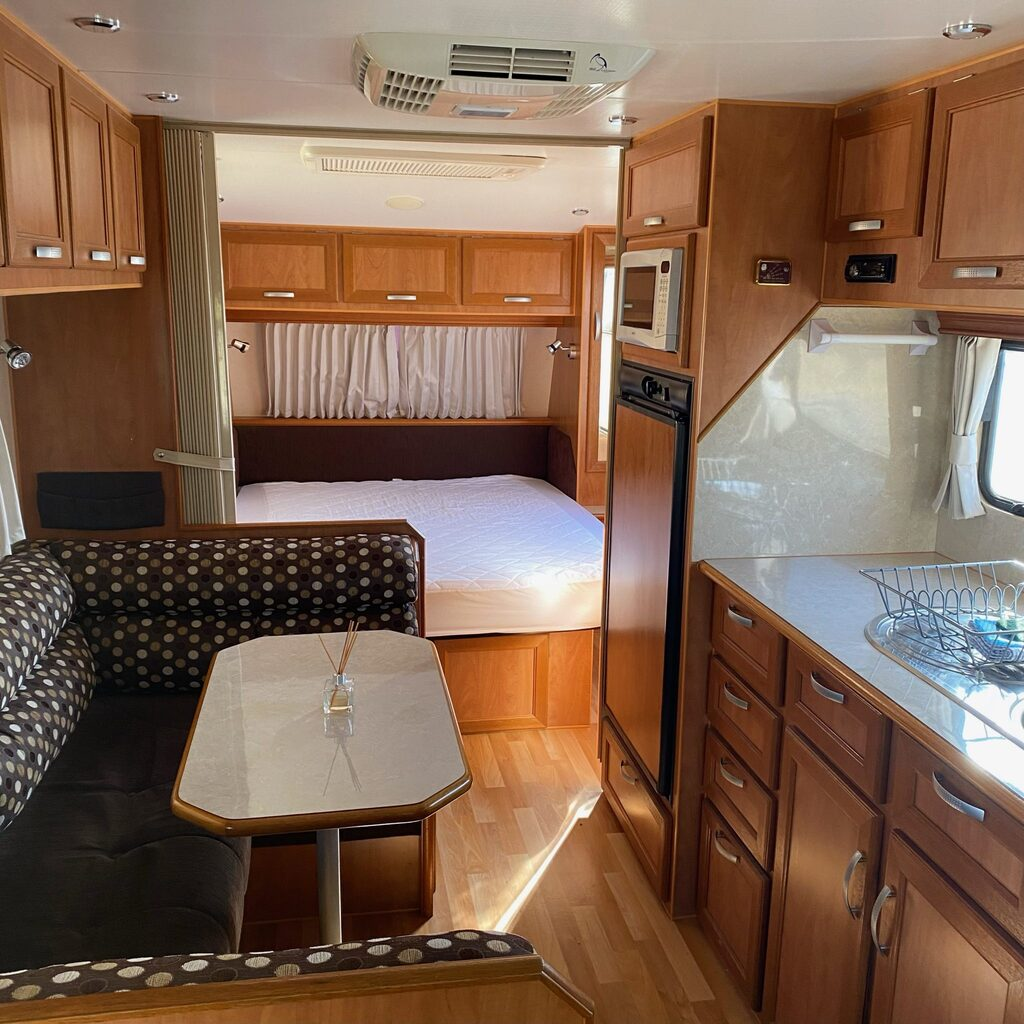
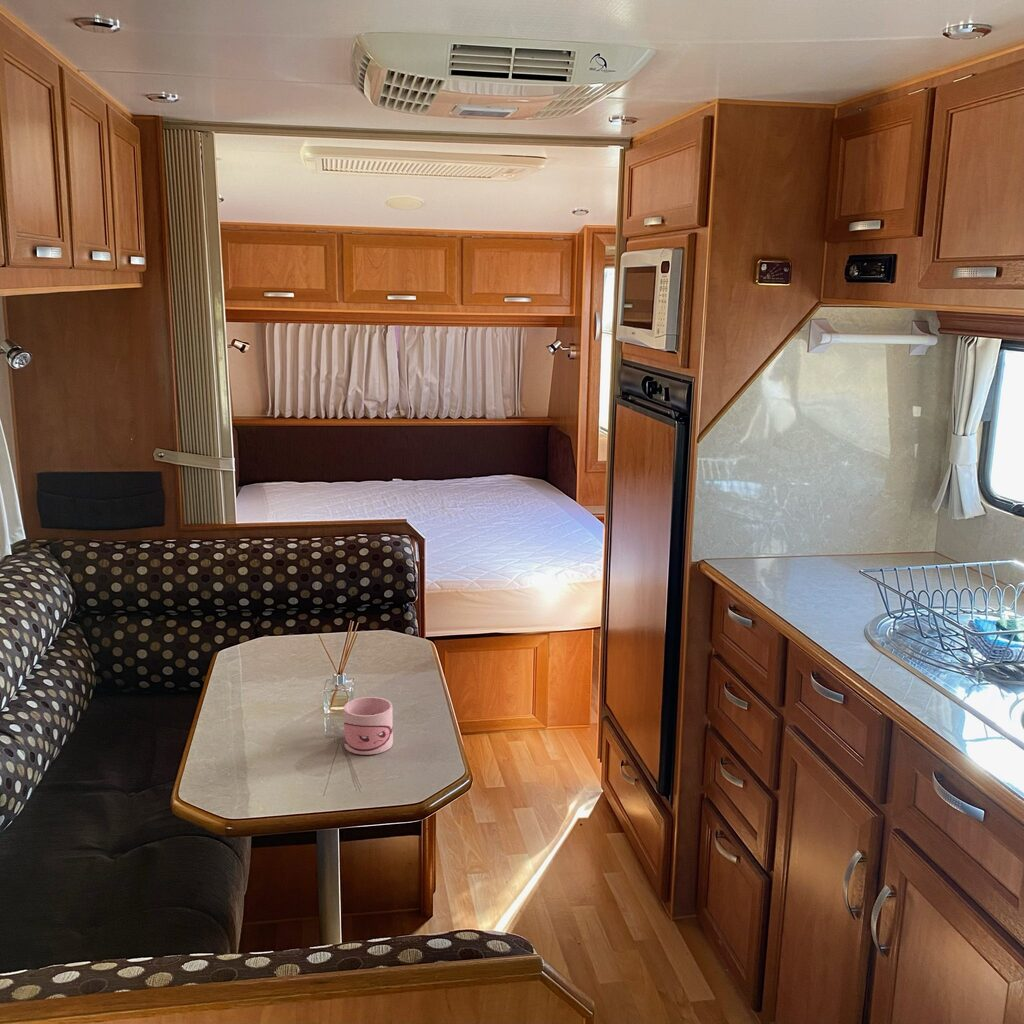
+ mug (368, 722)
